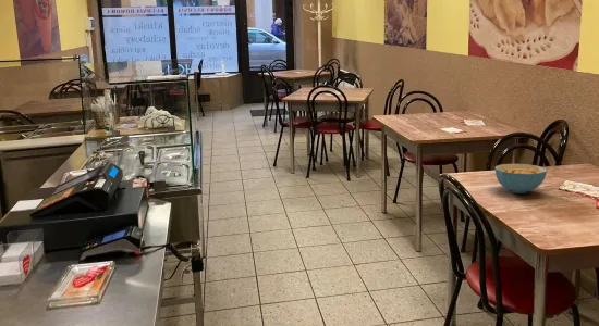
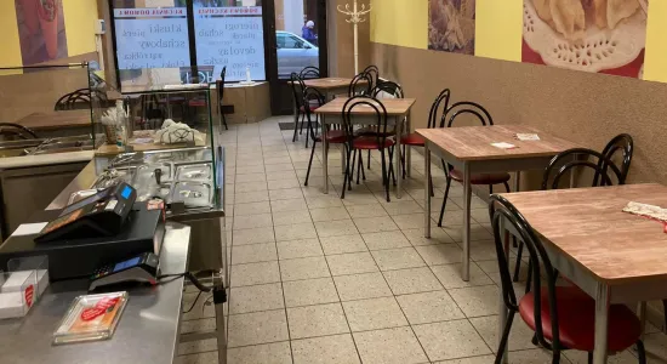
- cereal bowl (519, 179)
